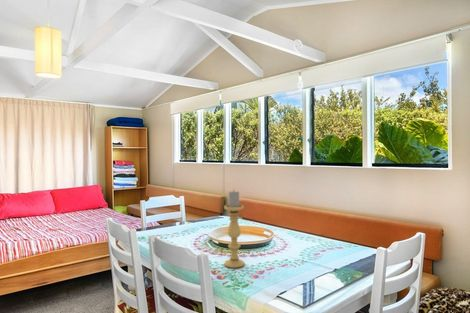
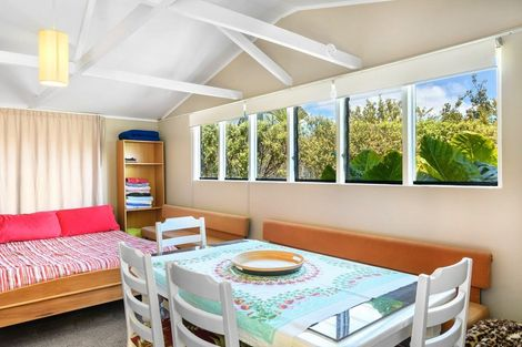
- candle holder (234, 227)
